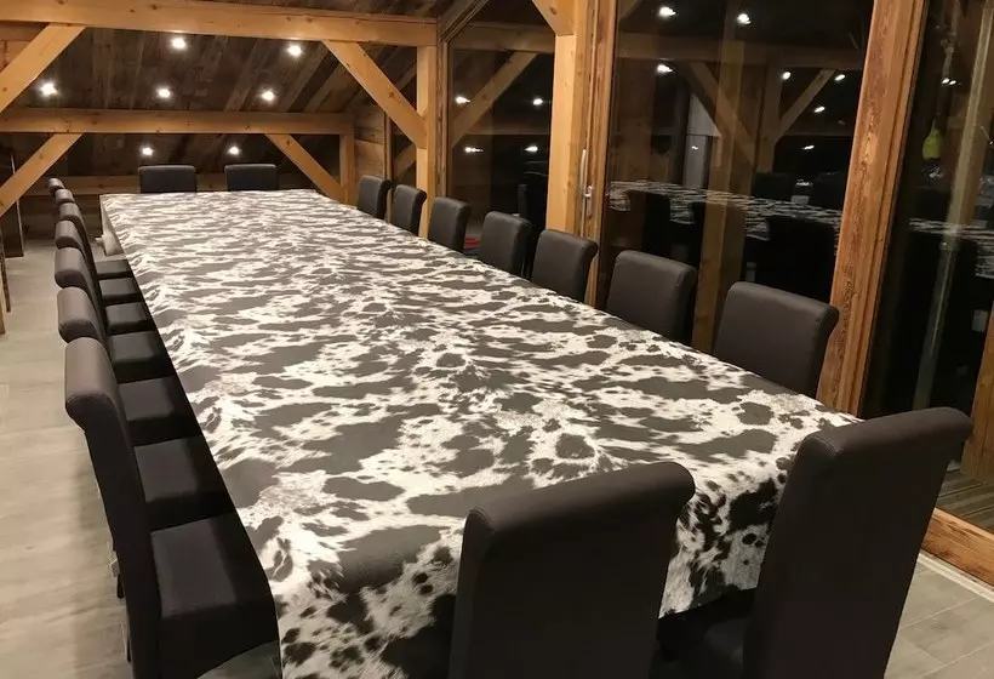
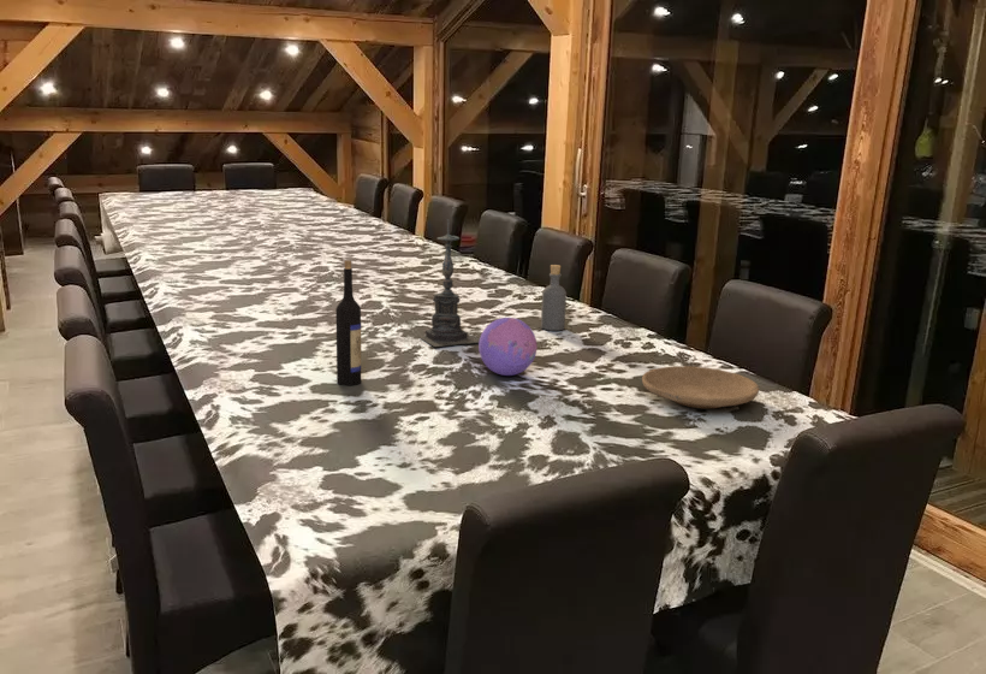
+ plate (699, 390)
+ wine bottle (349, 323)
+ bottle (553, 296)
+ candle holder (449, 279)
+ decorative ball (507, 345)
